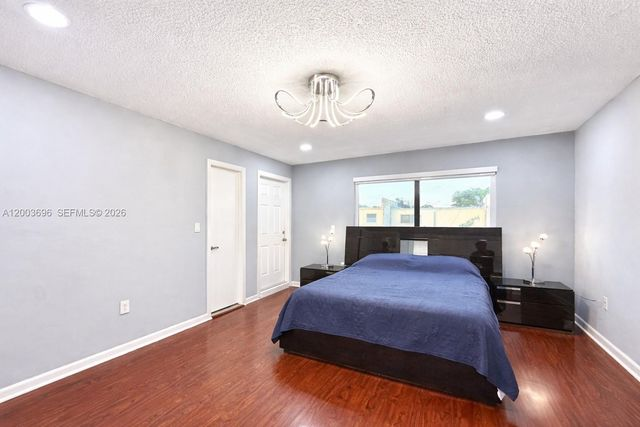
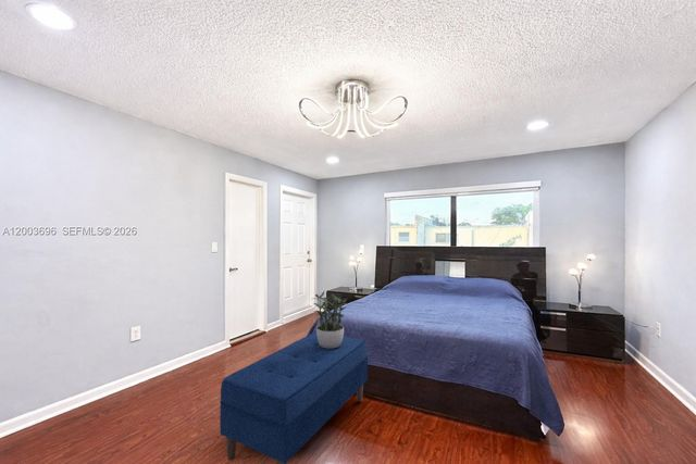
+ bench (304, 390)
+ potted plant (330, 316)
